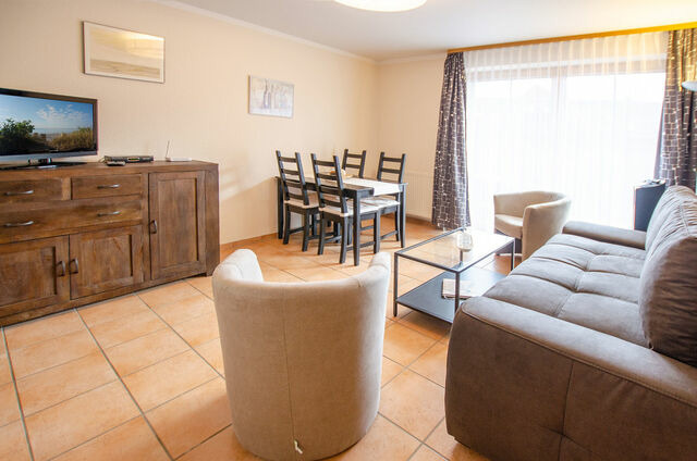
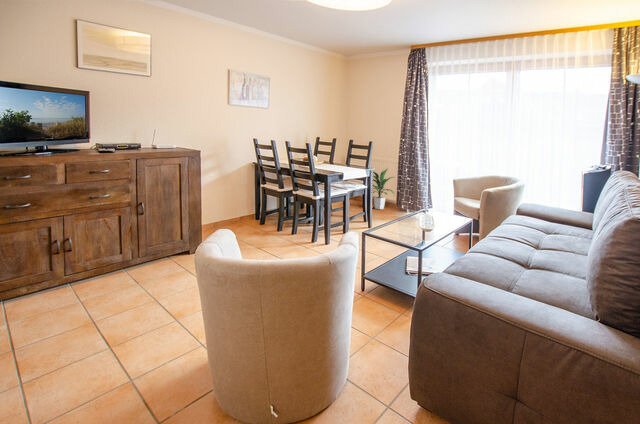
+ indoor plant (378, 188)
